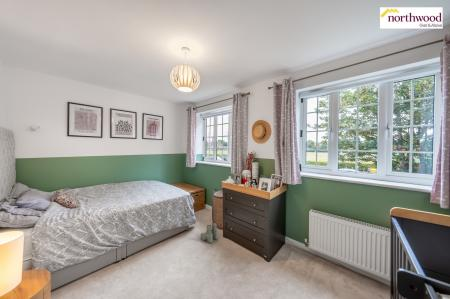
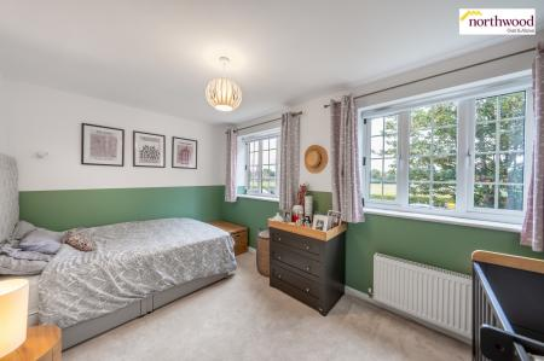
- boots (209, 230)
